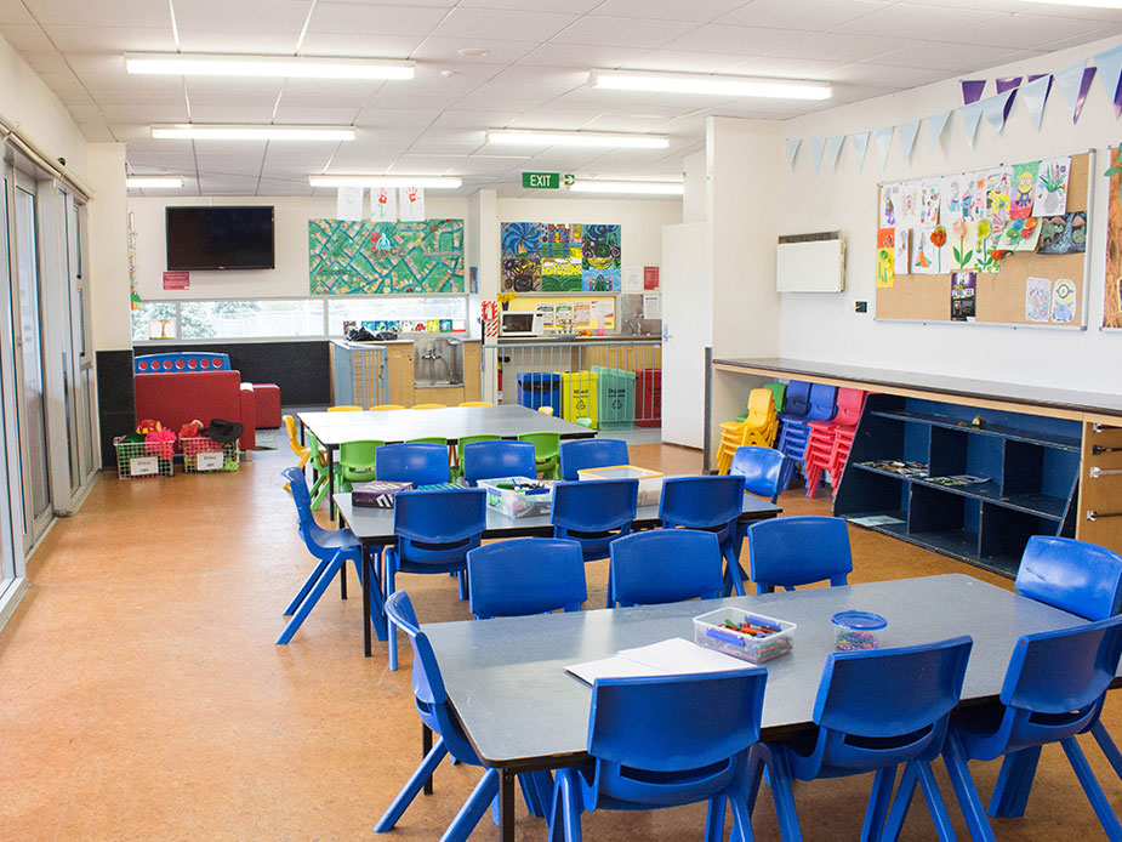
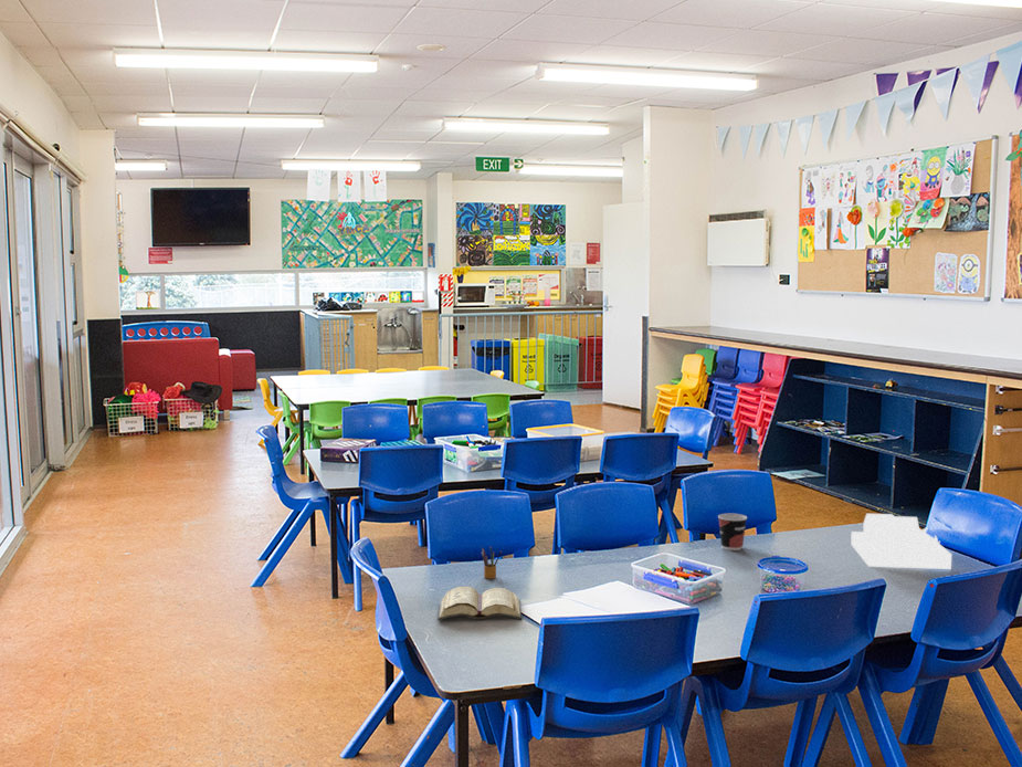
+ pencil box (491, 561)
+ diary (480, 601)
+ paper stack (899, 533)
+ cup (731, 532)
